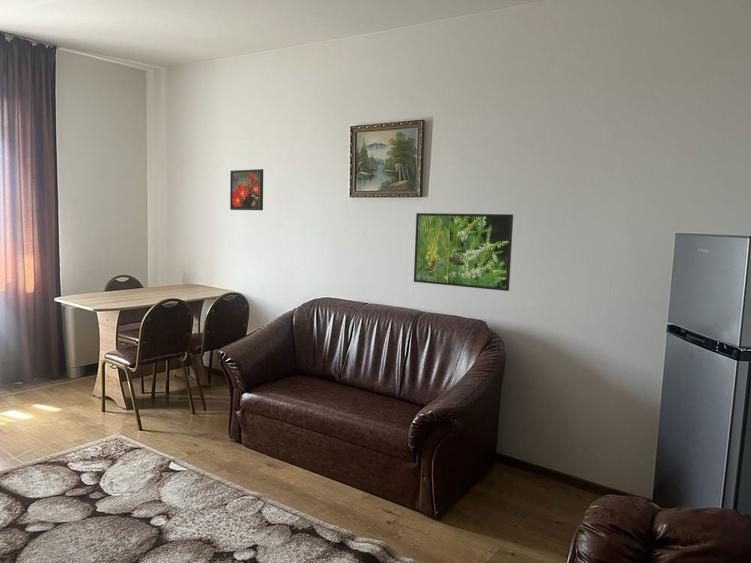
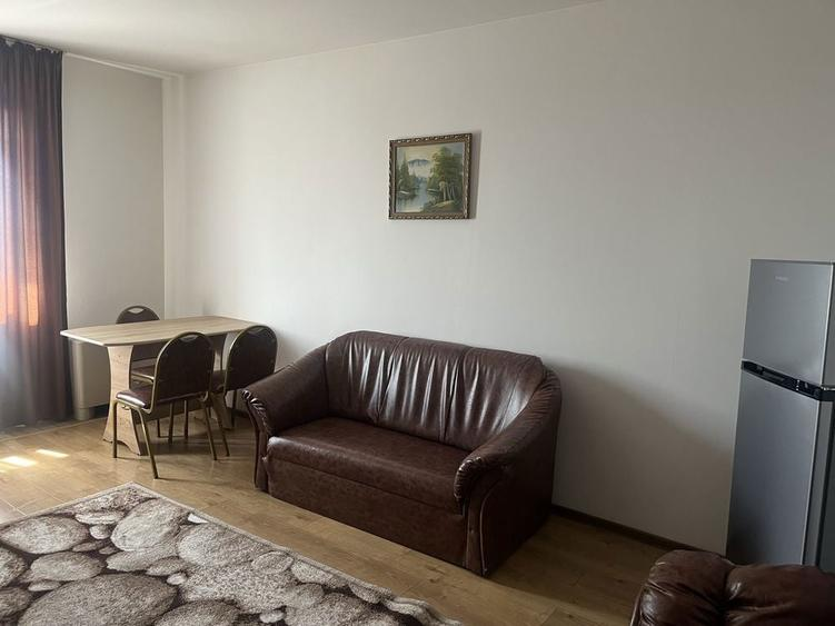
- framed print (460, 250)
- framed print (246, 190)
